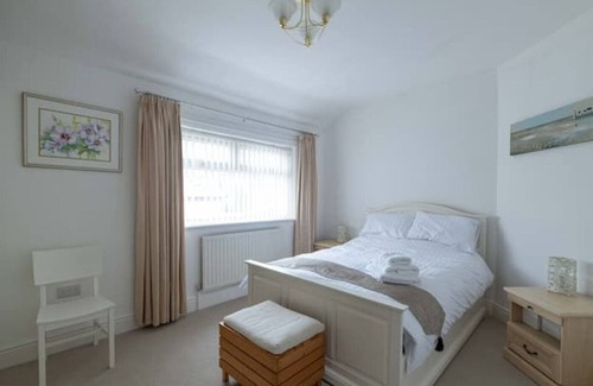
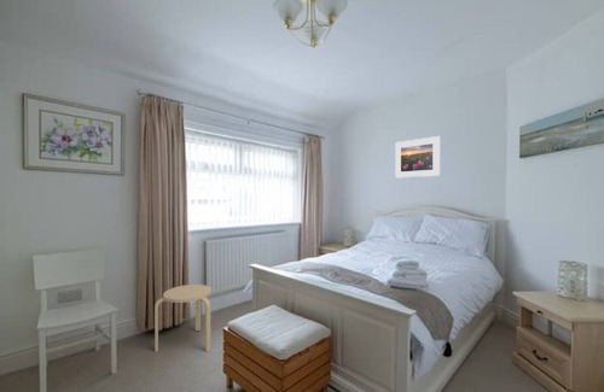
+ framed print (416, 158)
+ stool (196, 317)
